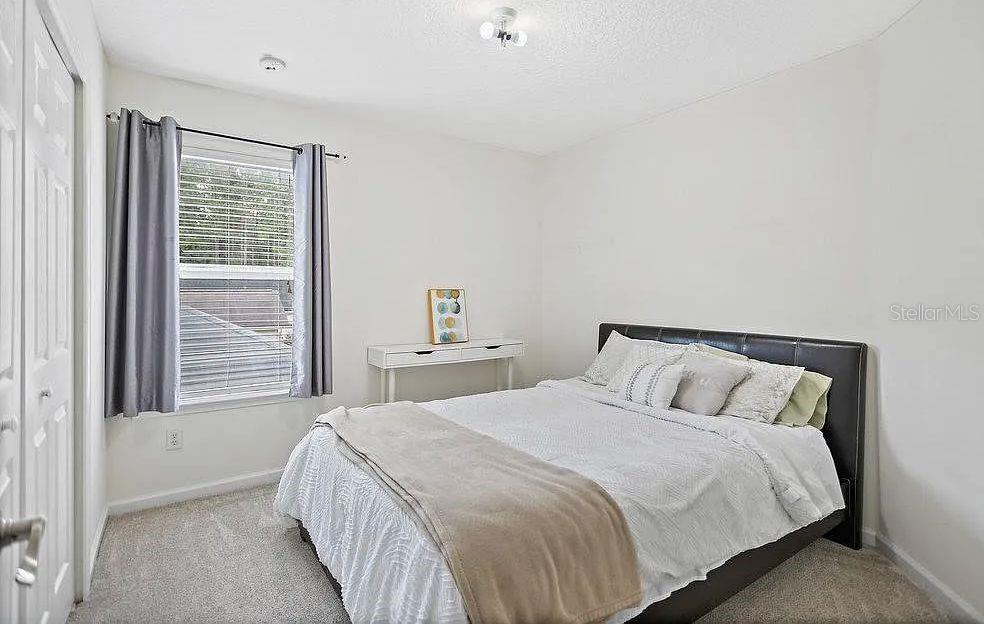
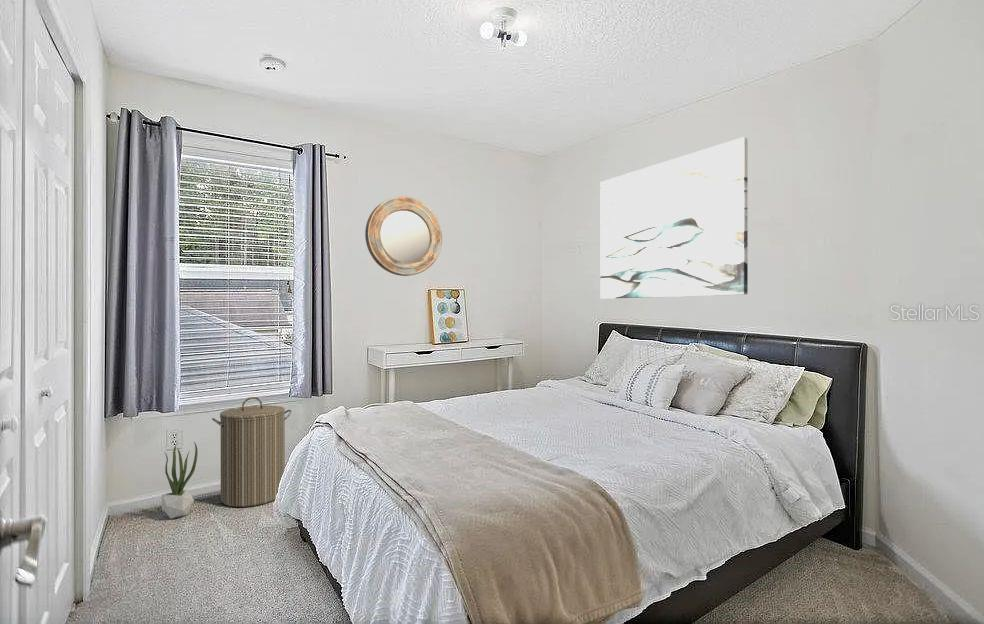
+ potted plant (180, 479)
+ home mirror (405, 236)
+ wall art (663, 229)
+ laundry hamper (253, 446)
